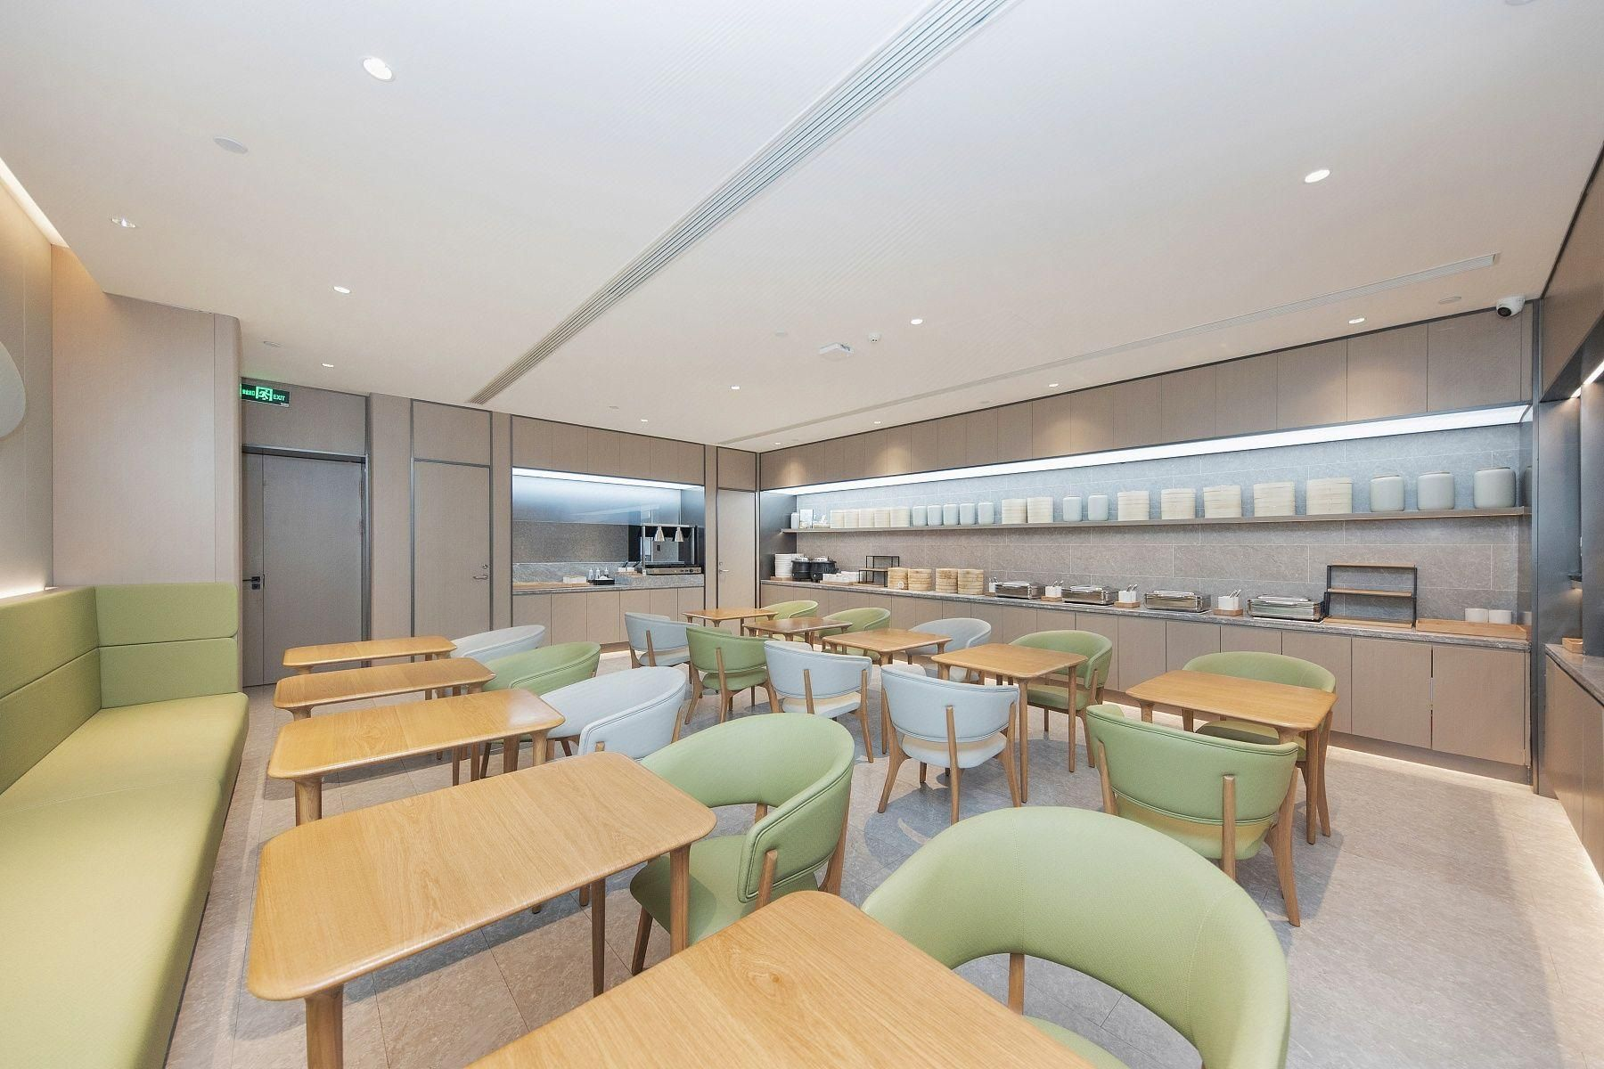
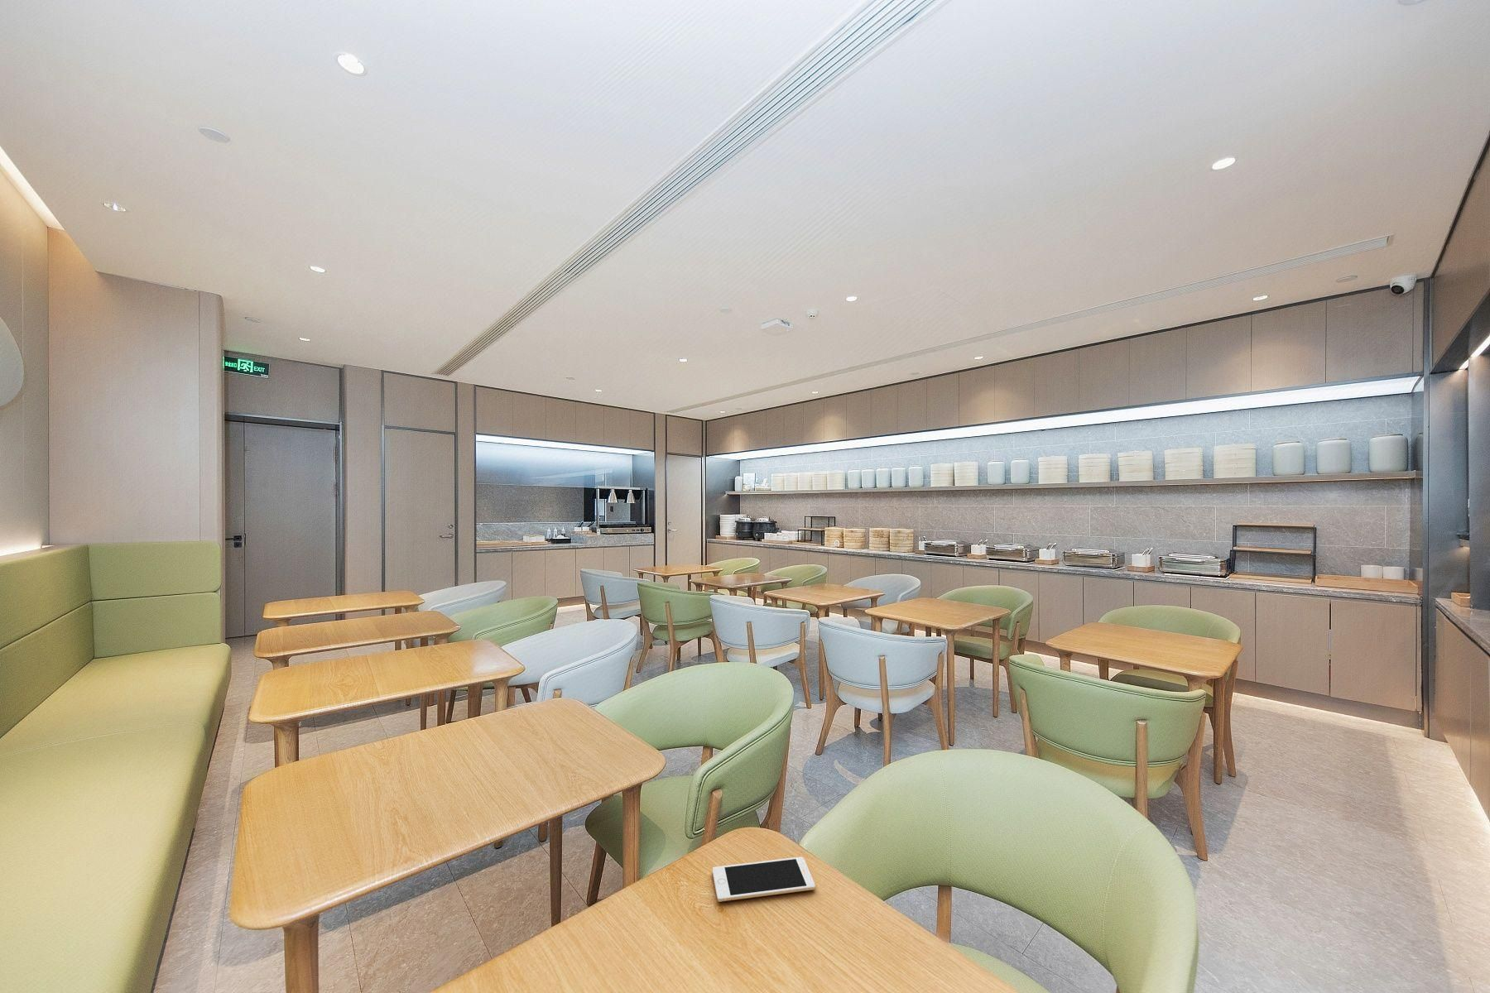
+ cell phone (763, 878)
